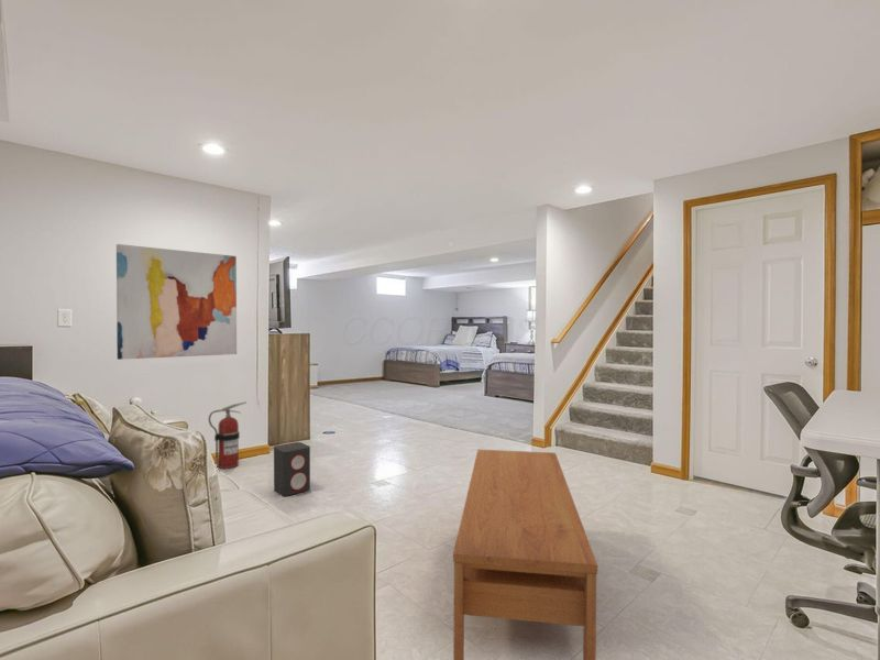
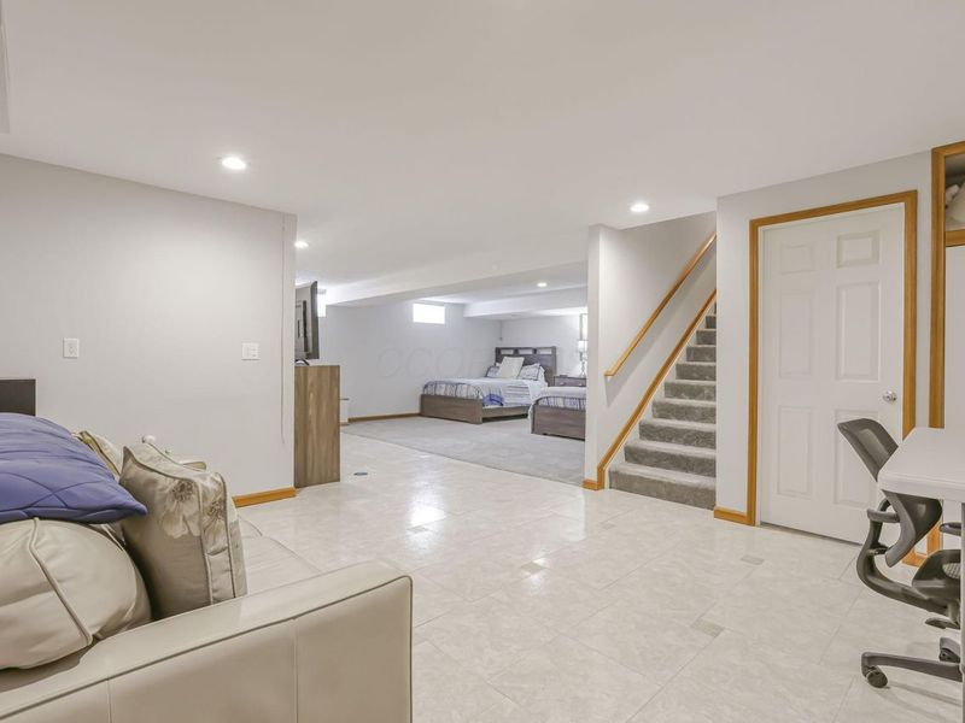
- wall art (180, 304)
- fire extinguisher (228, 435)
- speaker (292, 468)
- coffee table (518, 536)
